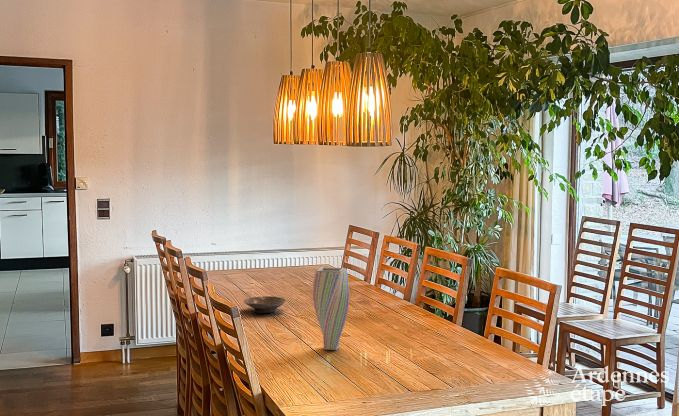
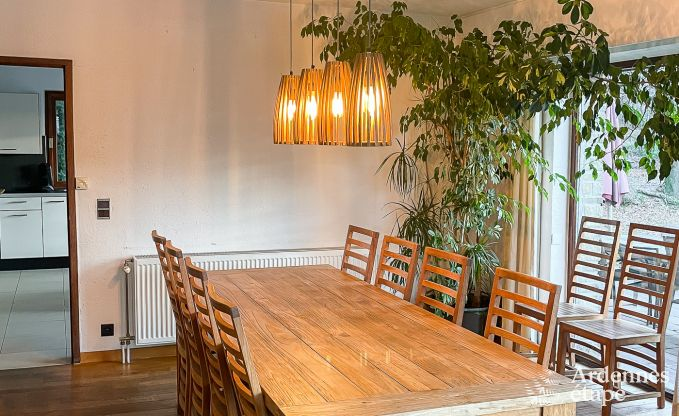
- bowl (264, 305)
- vase (331, 308)
